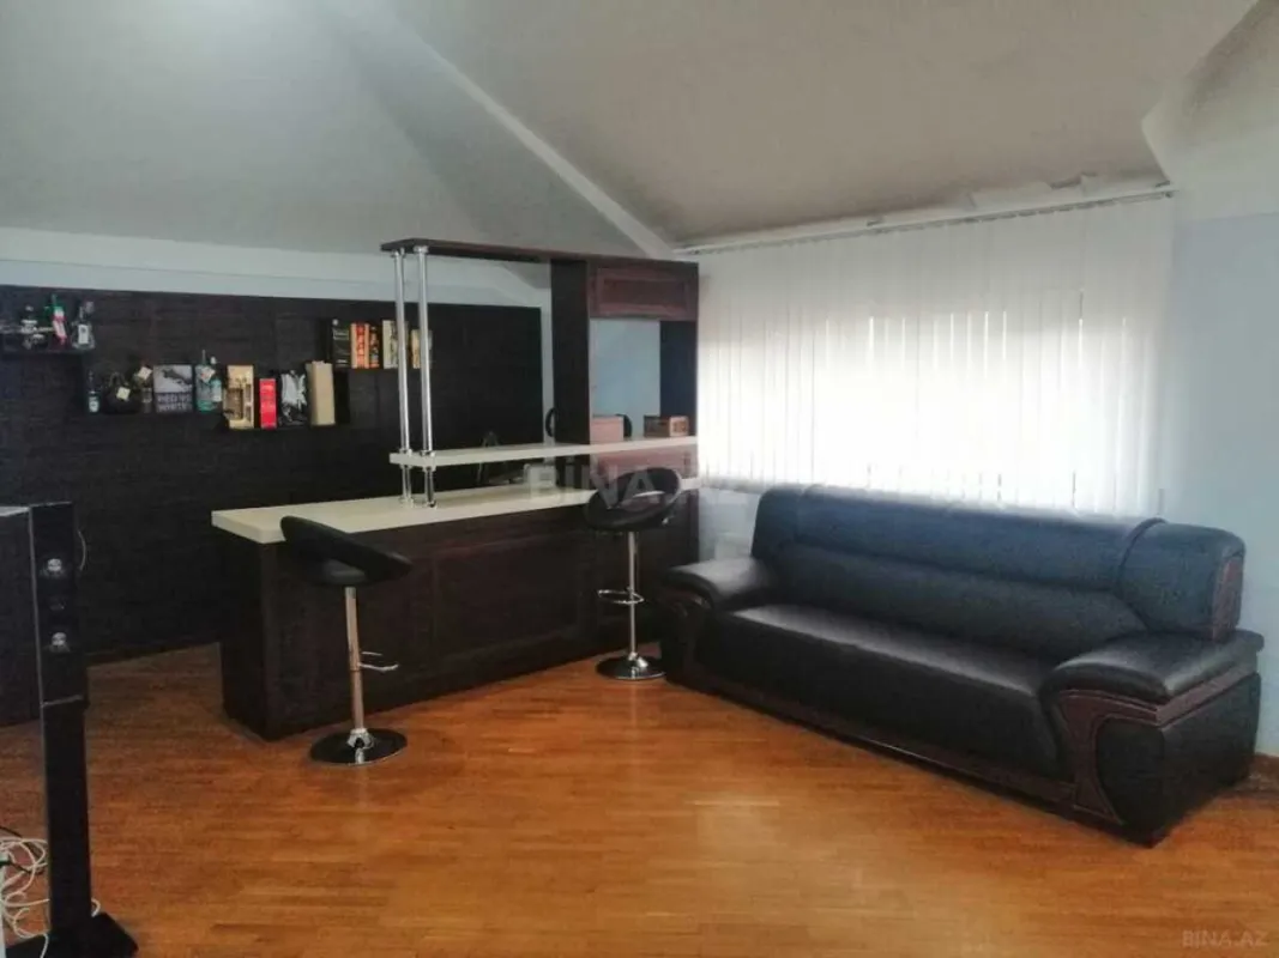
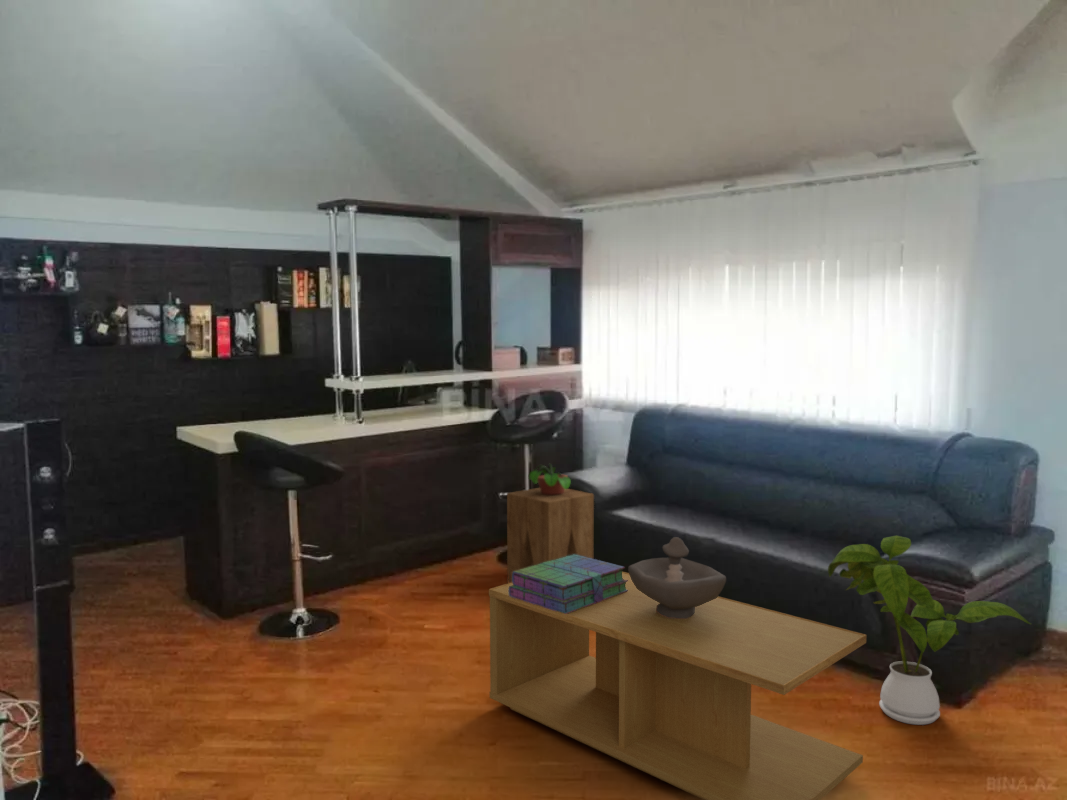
+ house plant (907, 631)
+ decorative bowl (676, 574)
+ side table (550, 538)
+ stack of books (568, 580)
+ coffee table (661, 676)
+ potted plant (550, 479)
